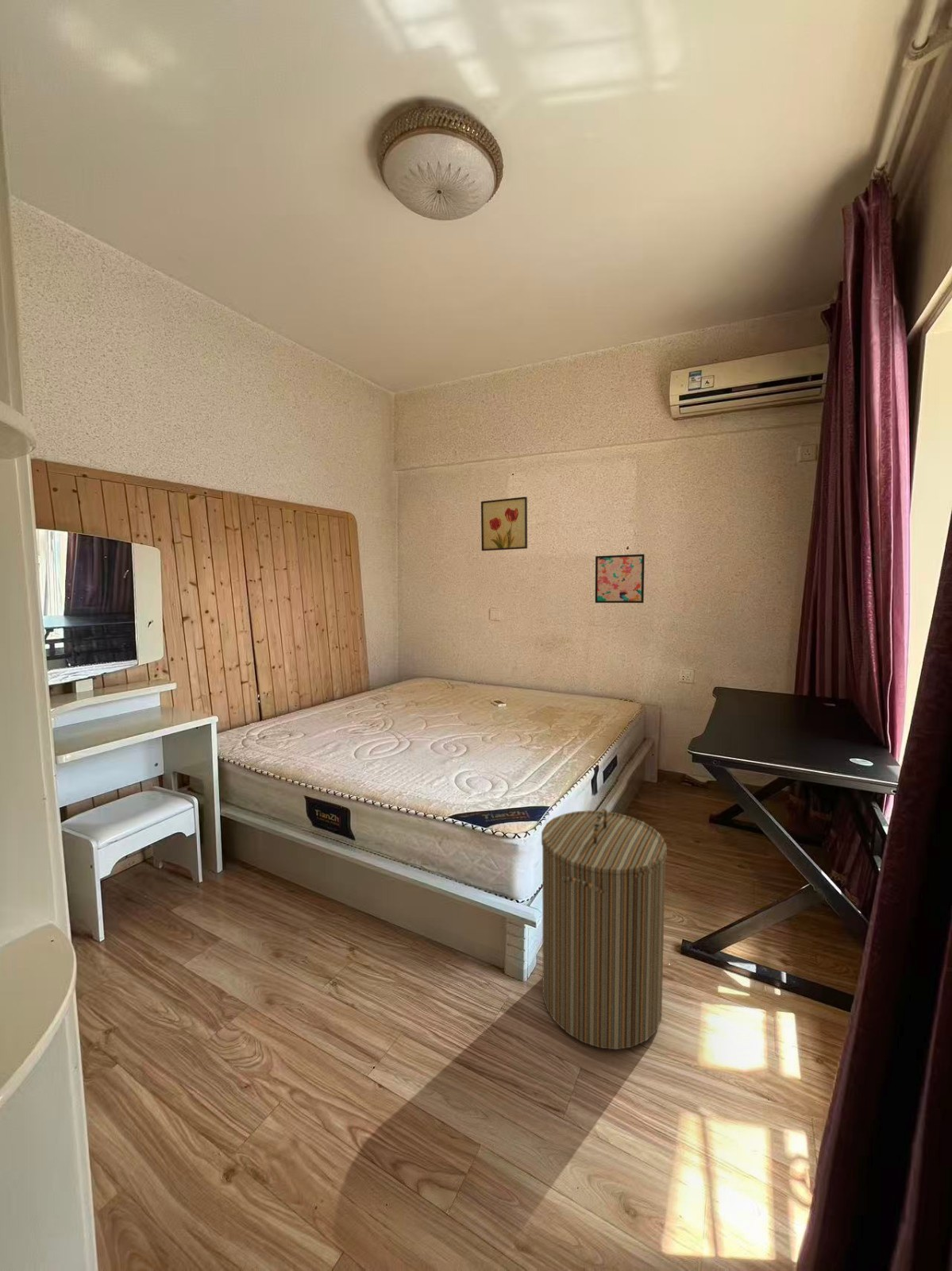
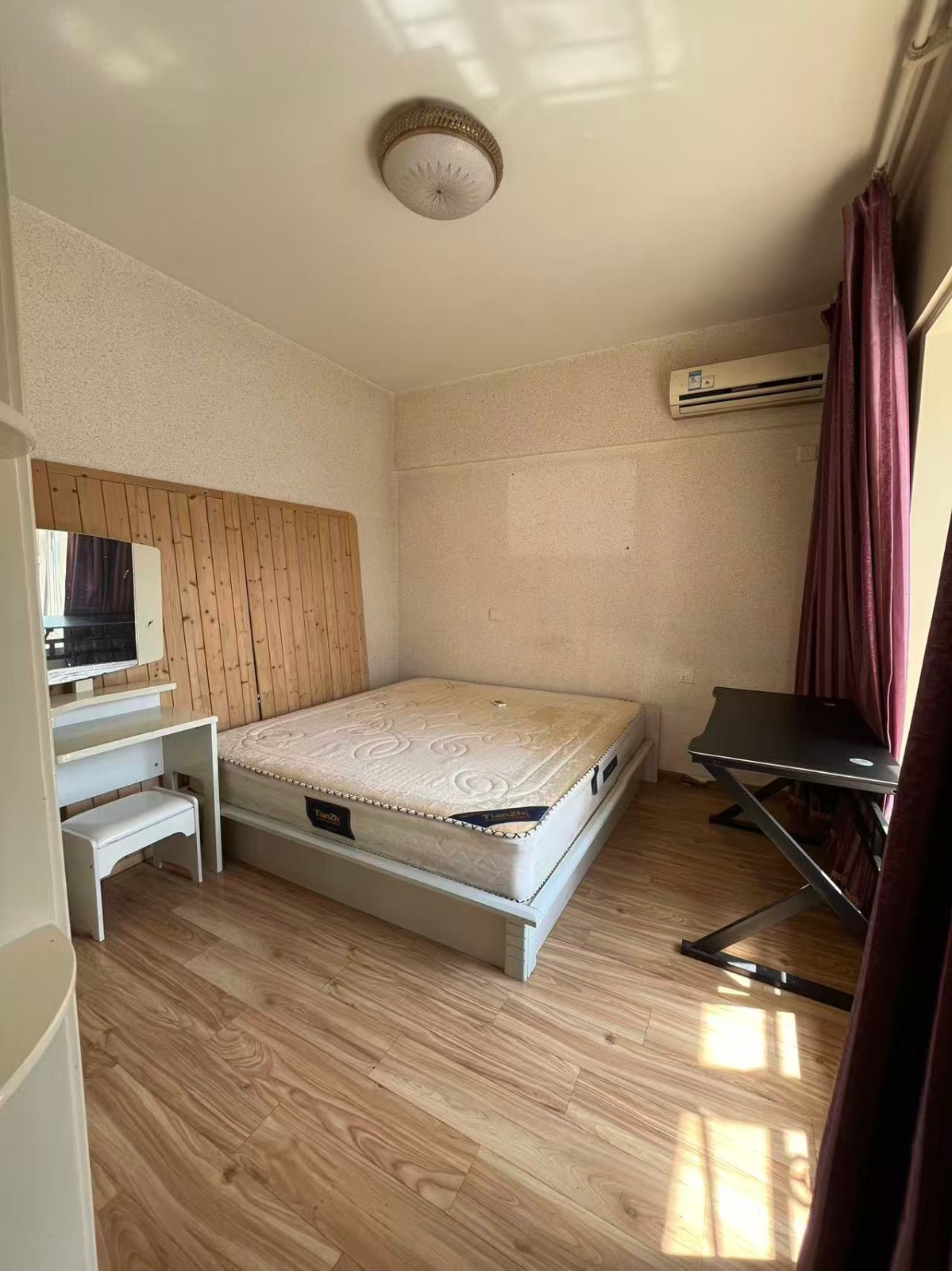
- wall art (619, 579)
- wall art (504, 524)
- laundry hamper (601, 906)
